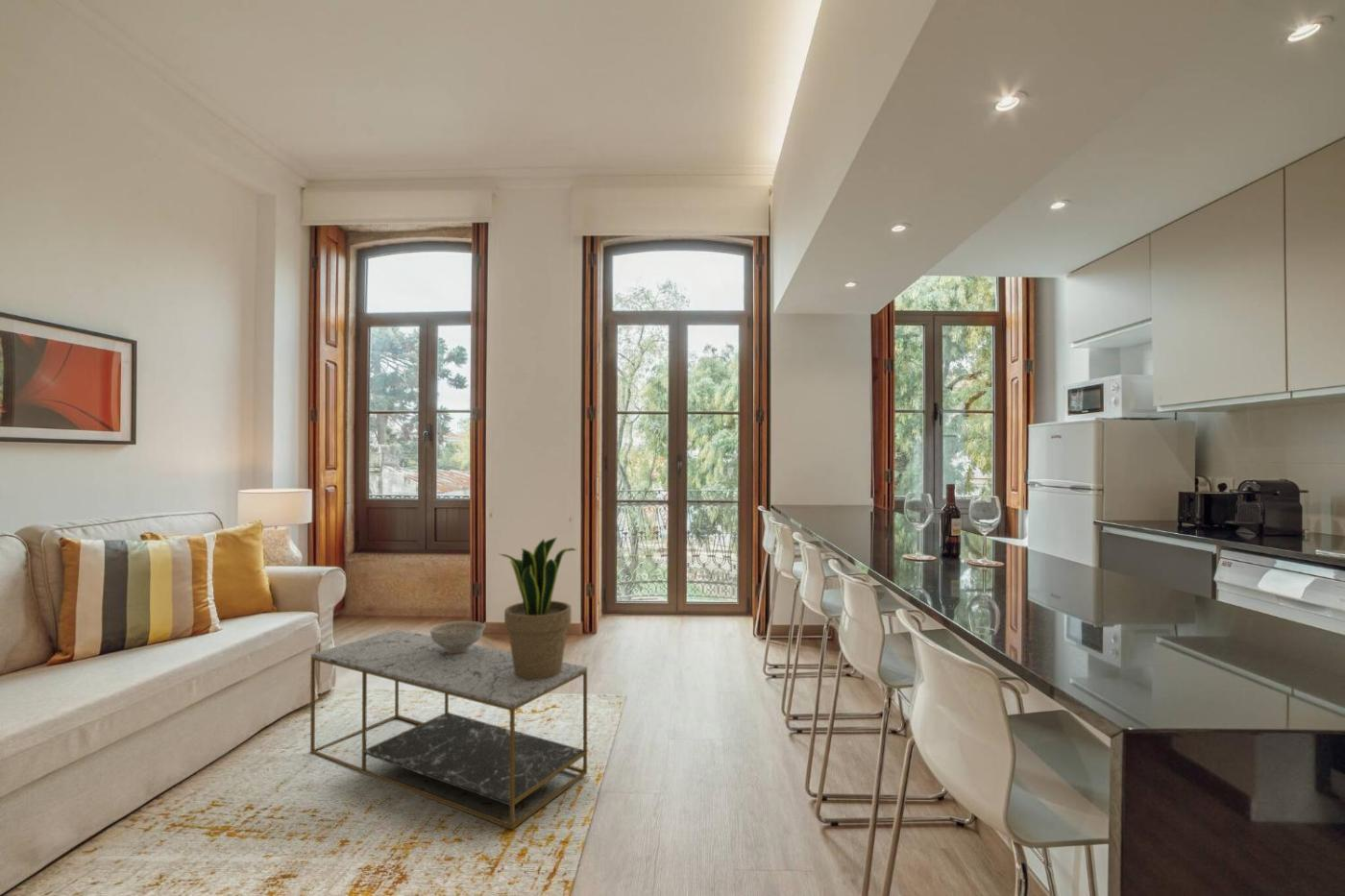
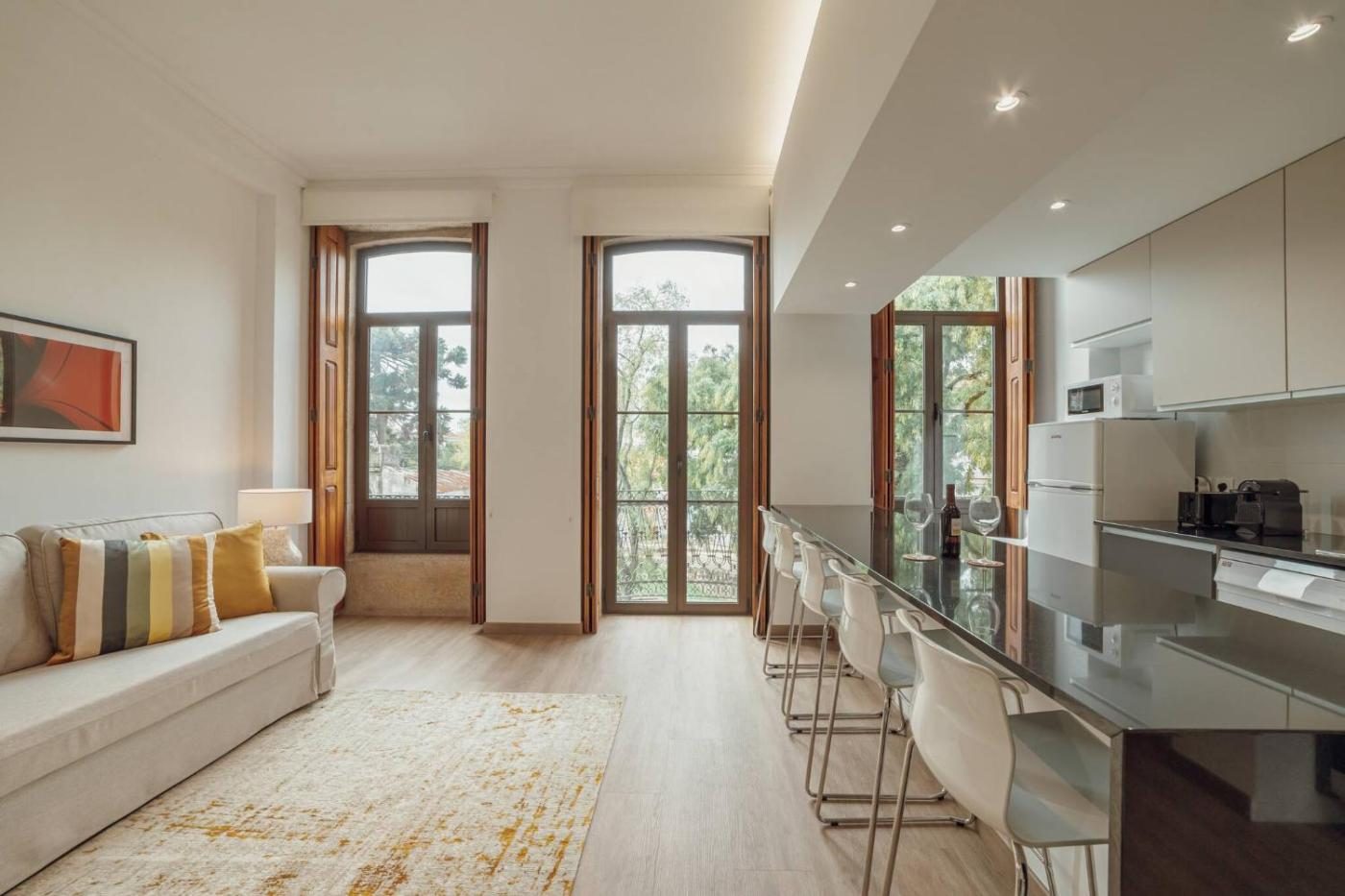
- potted plant (537, 603)
- coffee table (445, 712)
- decorative bowl (457, 638)
